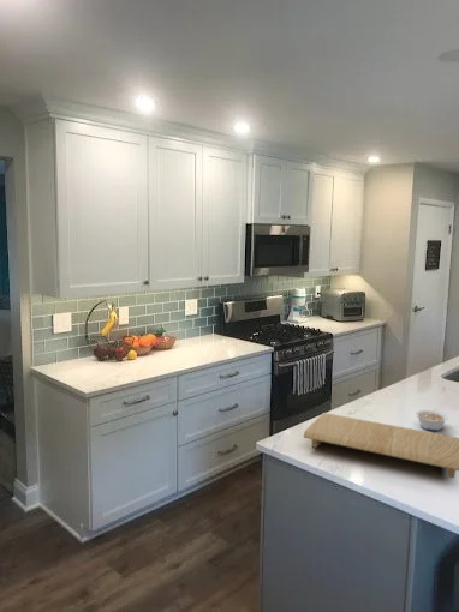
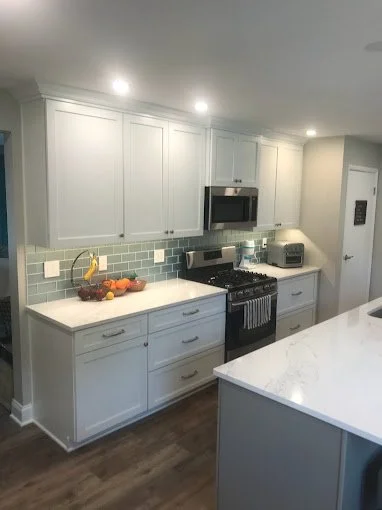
- legume (430, 420)
- cutting board (385, 443)
